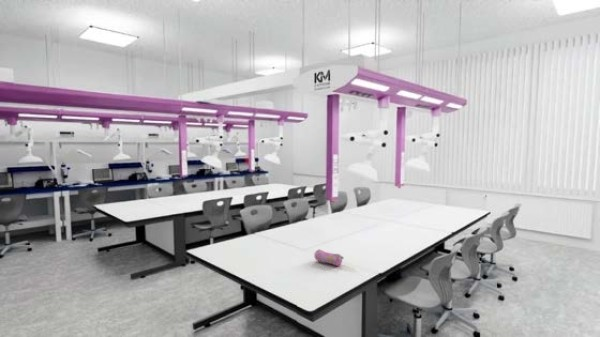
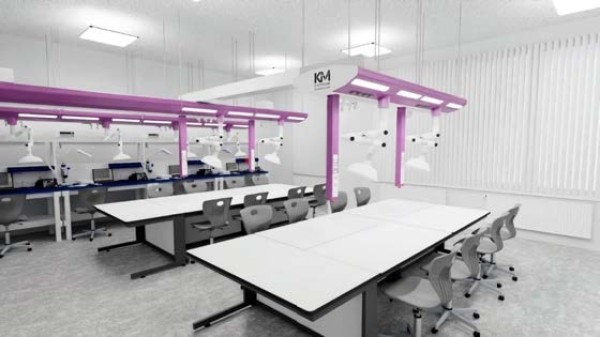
- pencil case (328, 257)
